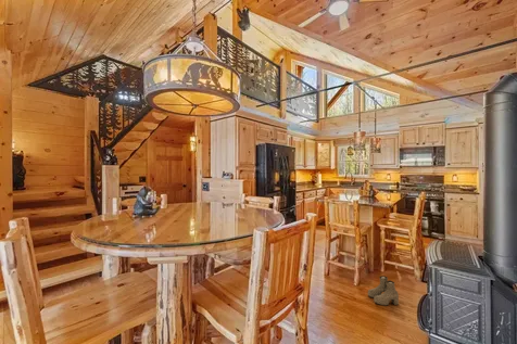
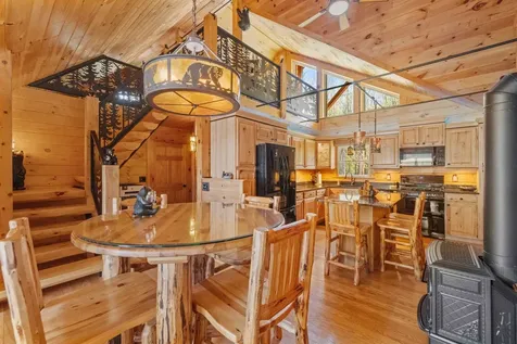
- boots (382, 289)
